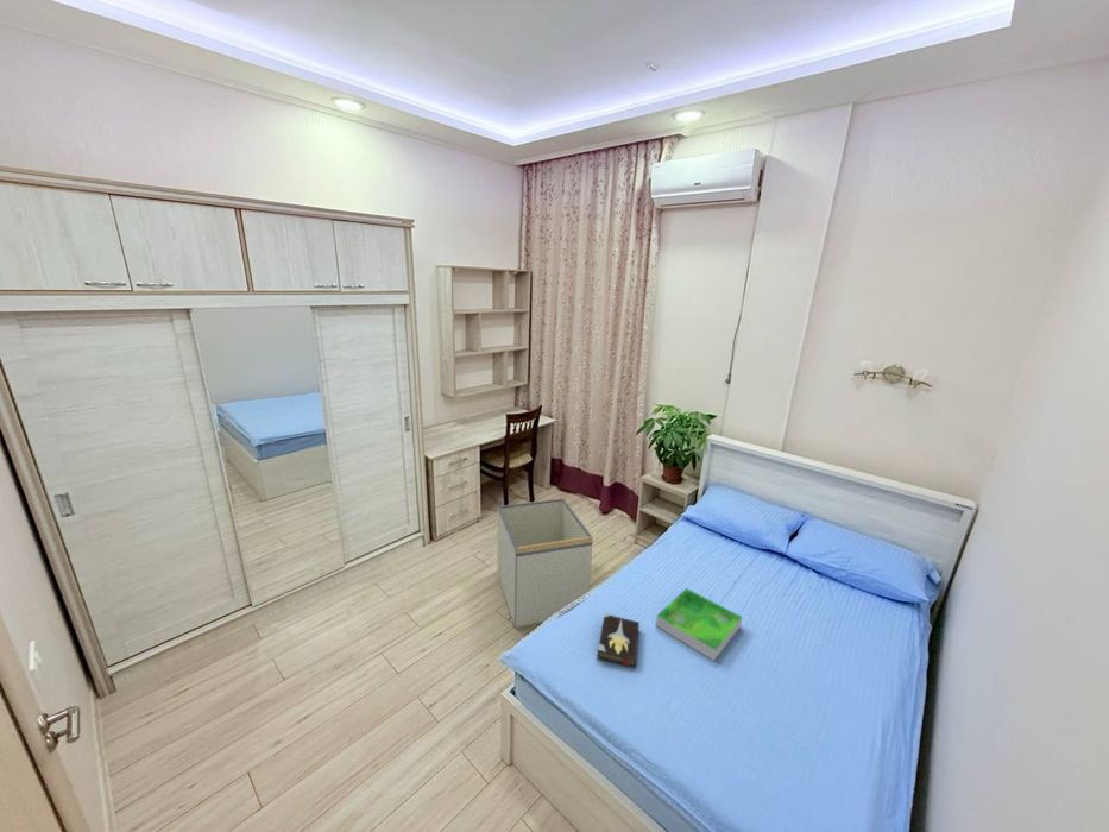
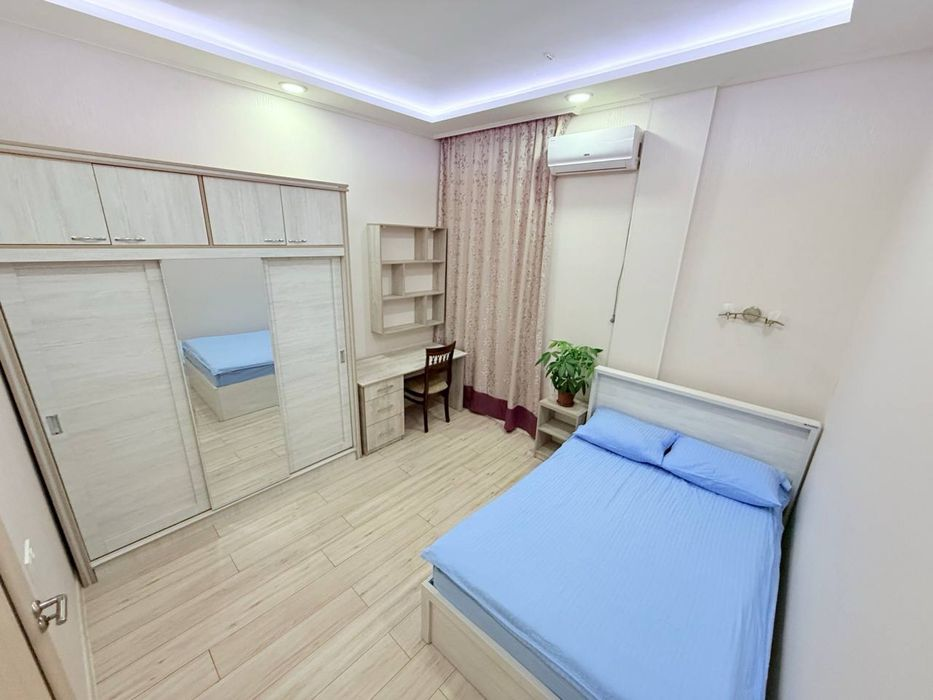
- tray (698, 620)
- hardback book (618, 638)
- storage bin (541, 556)
